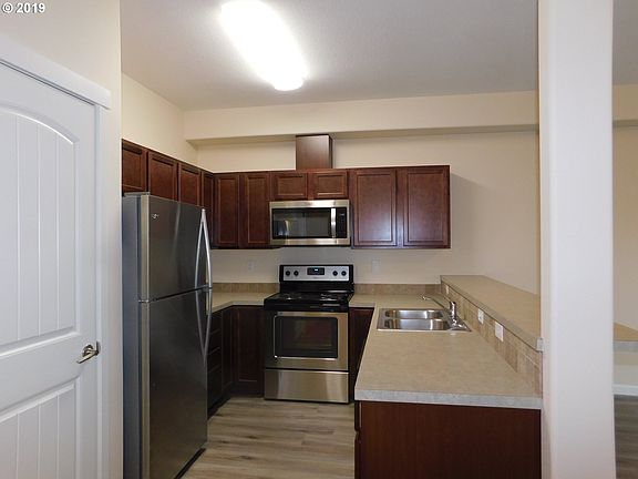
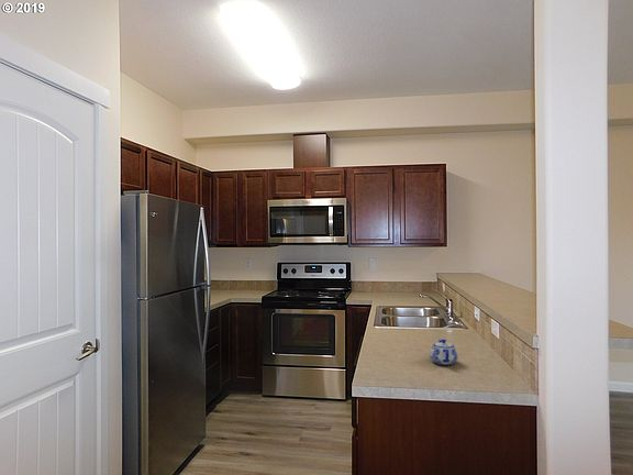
+ teapot (443, 350)
